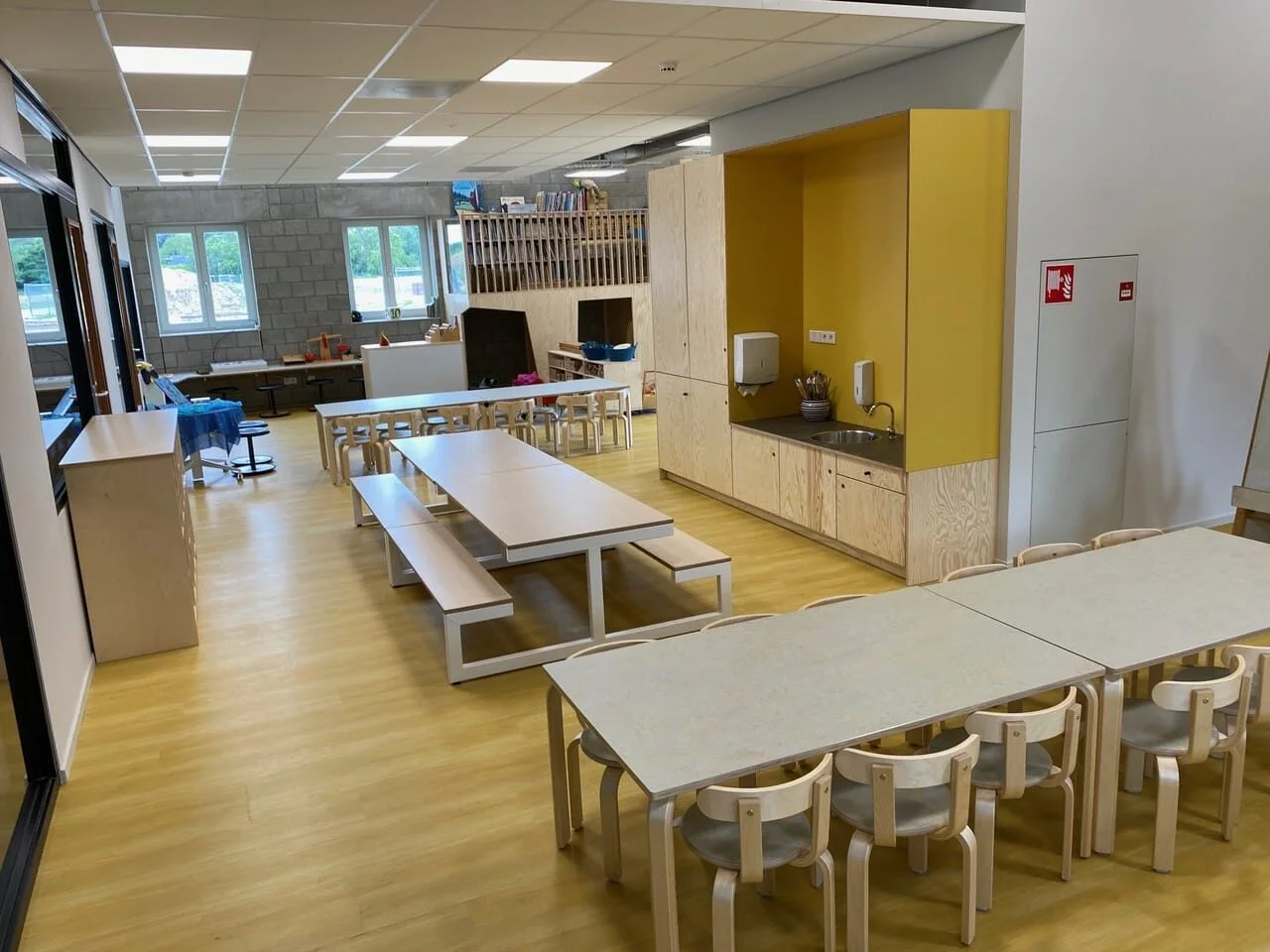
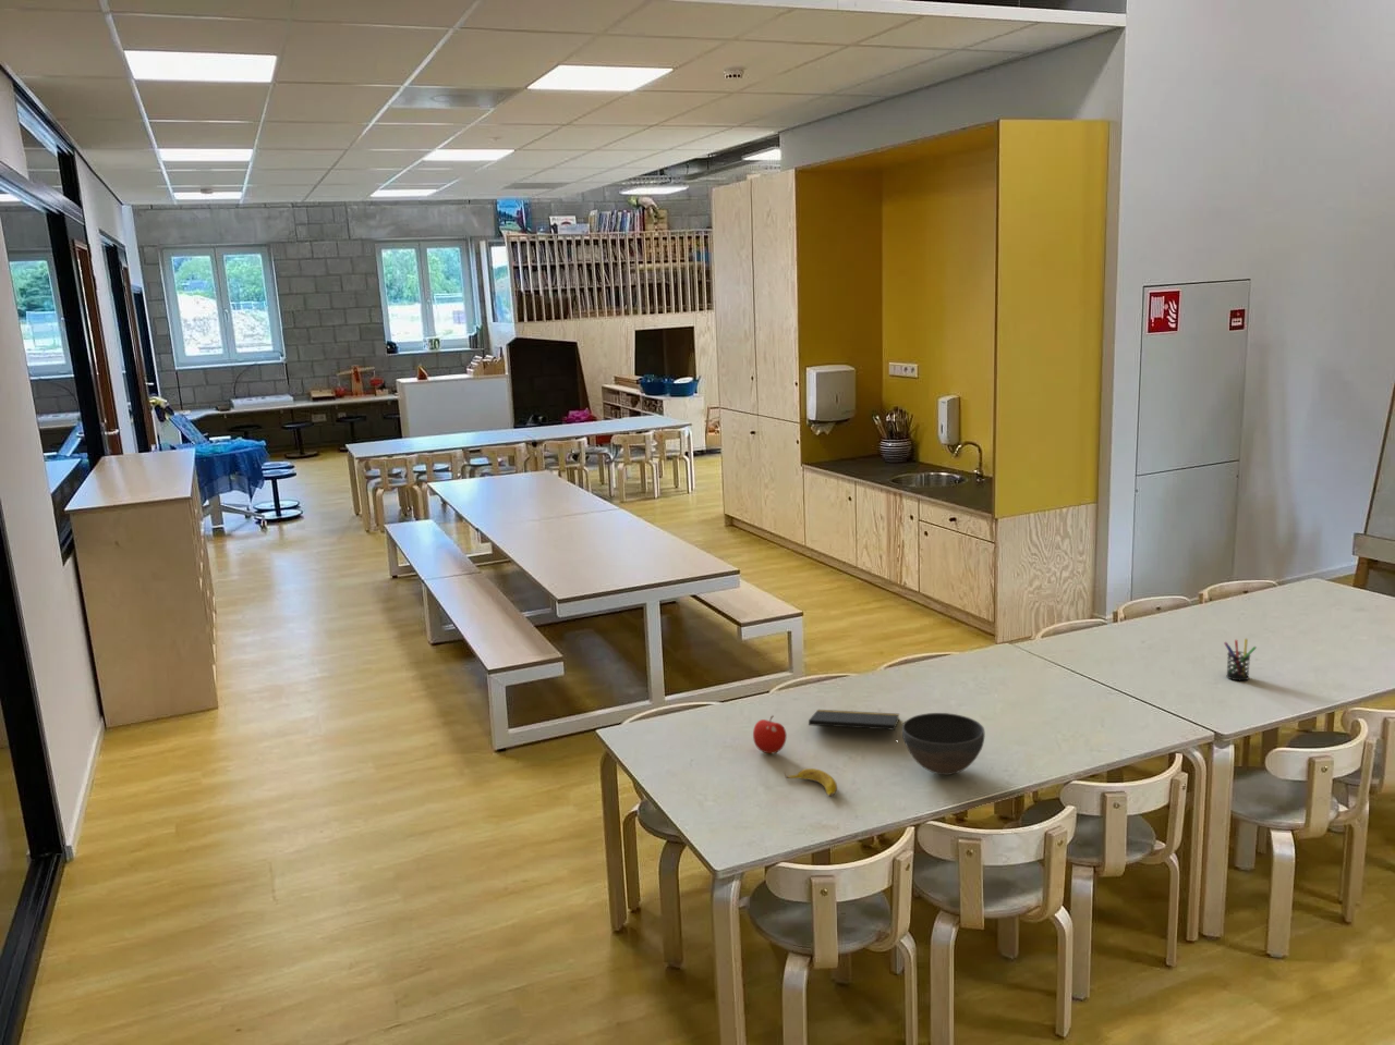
+ fruit (768, 733)
+ bowl (942, 749)
+ banana (813, 779)
+ notepad (855, 718)
+ pen holder (1240, 658)
